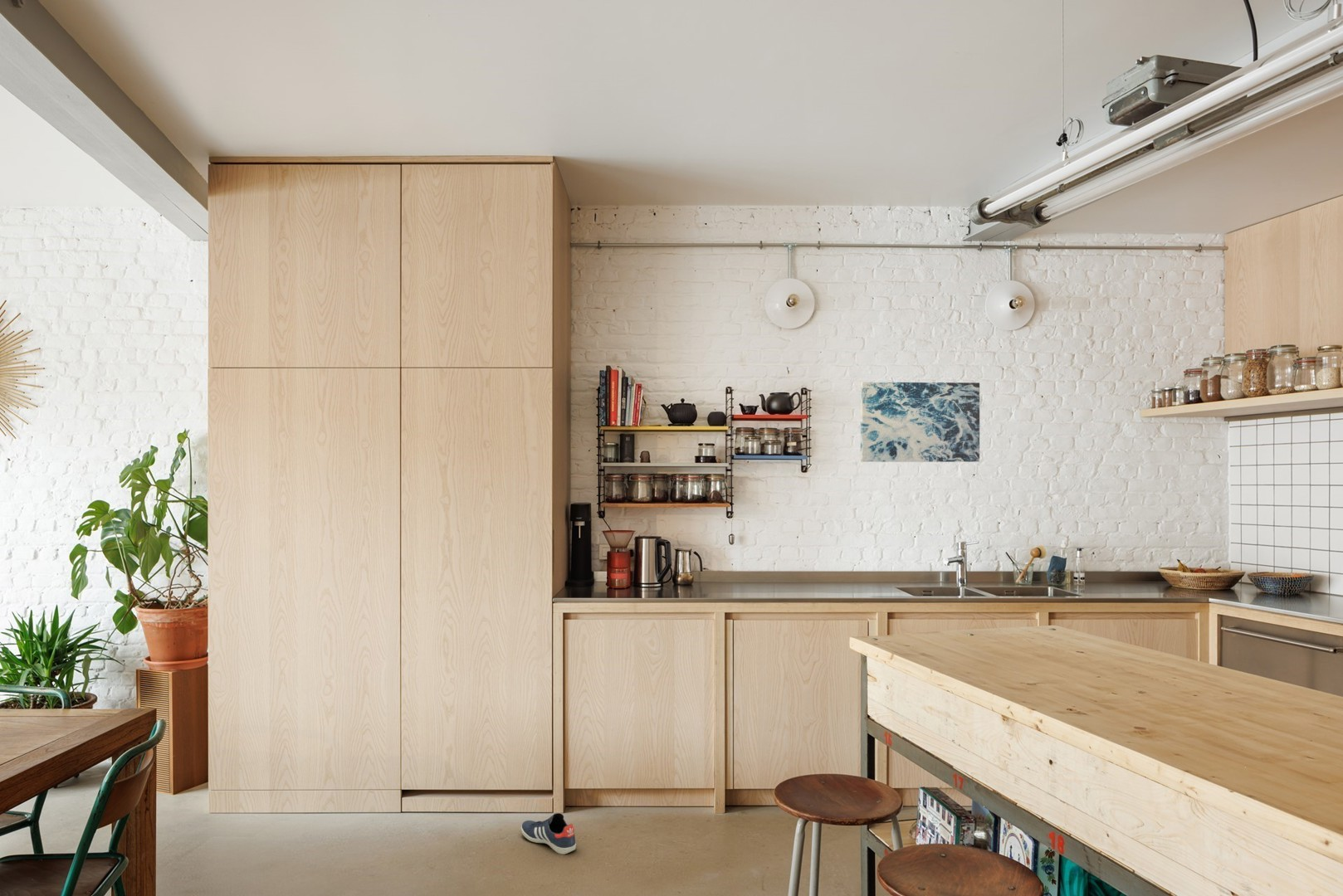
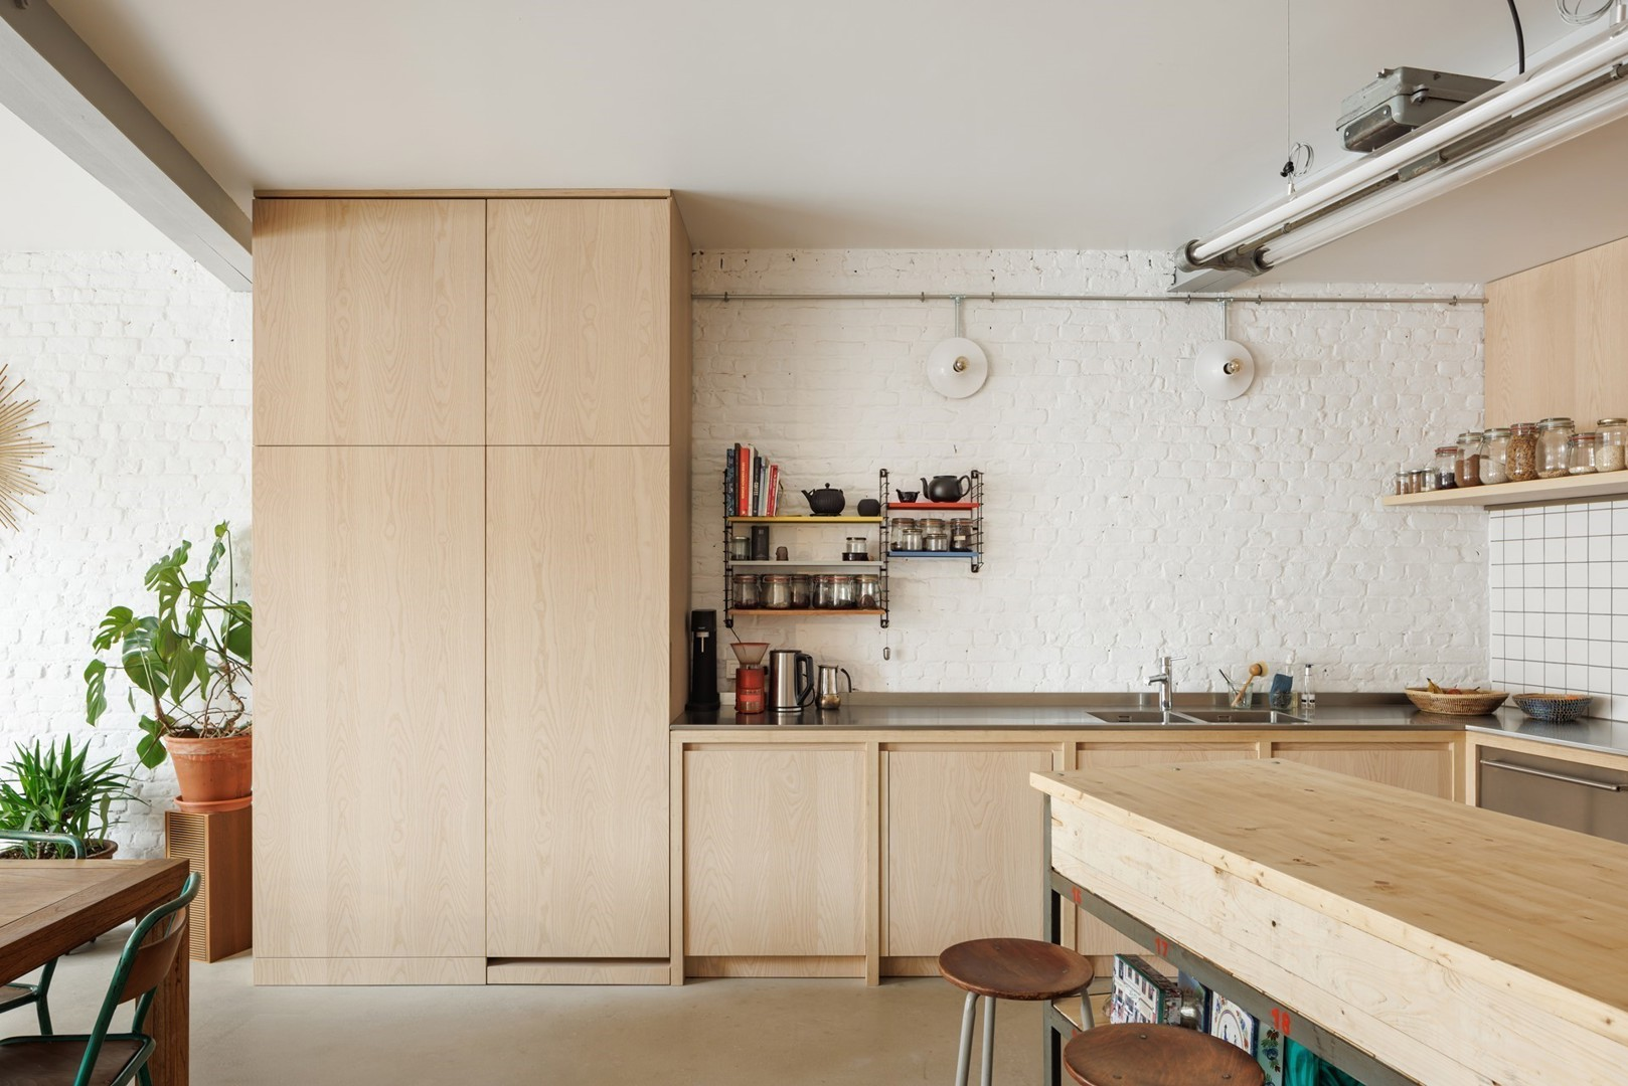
- sneaker (549, 826)
- wall art (920, 421)
